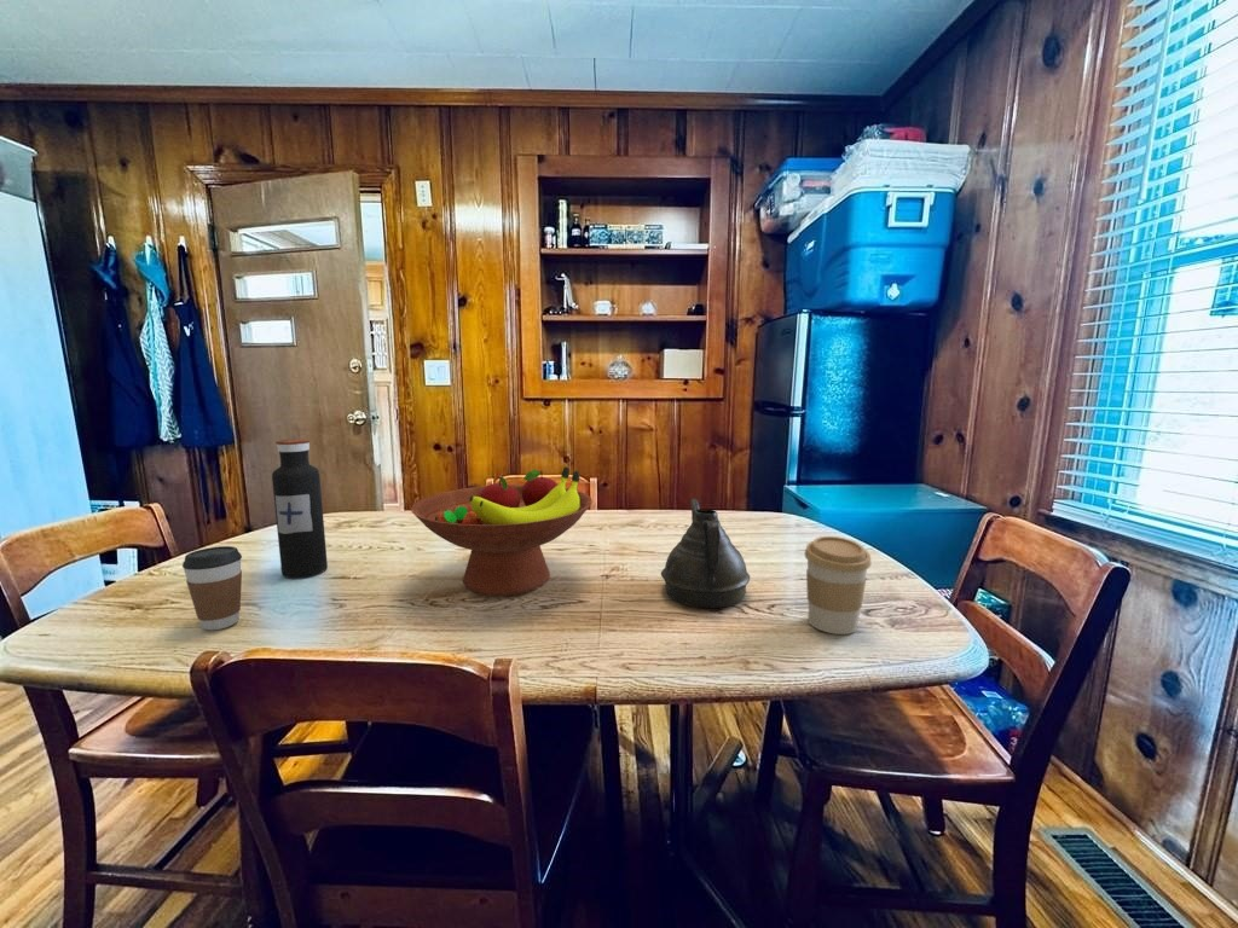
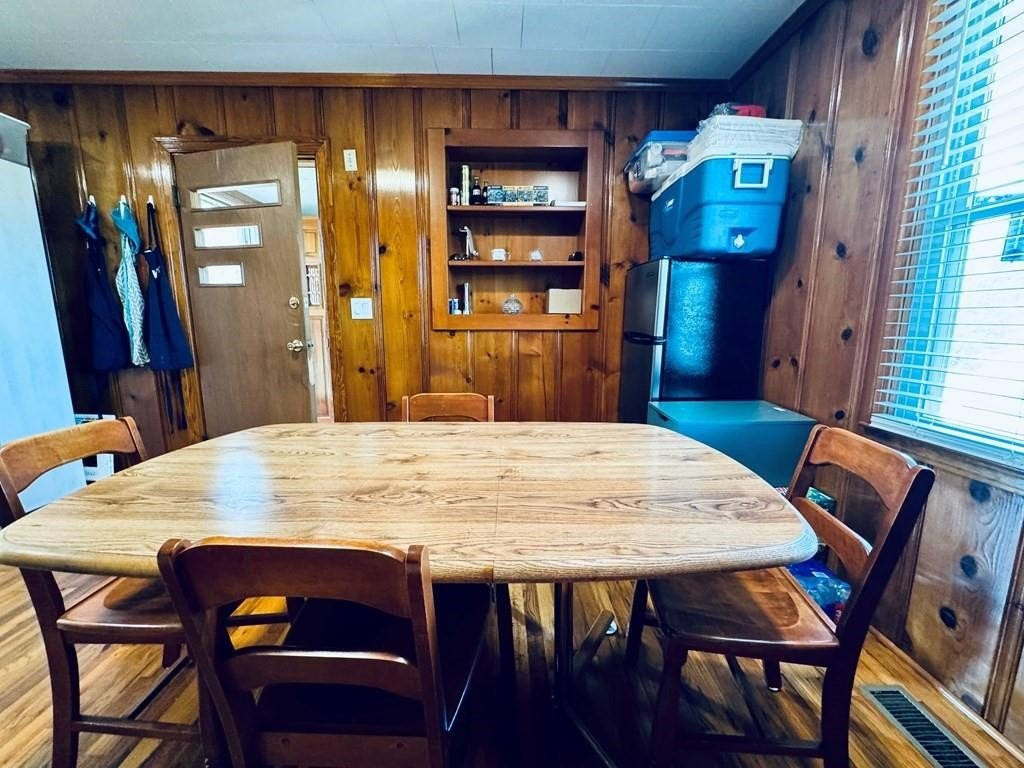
- teapot (704, 546)
- coffee cup (834, 584)
- coffee cup (215, 587)
- water bottle (299, 506)
- fruit bowl (505, 526)
